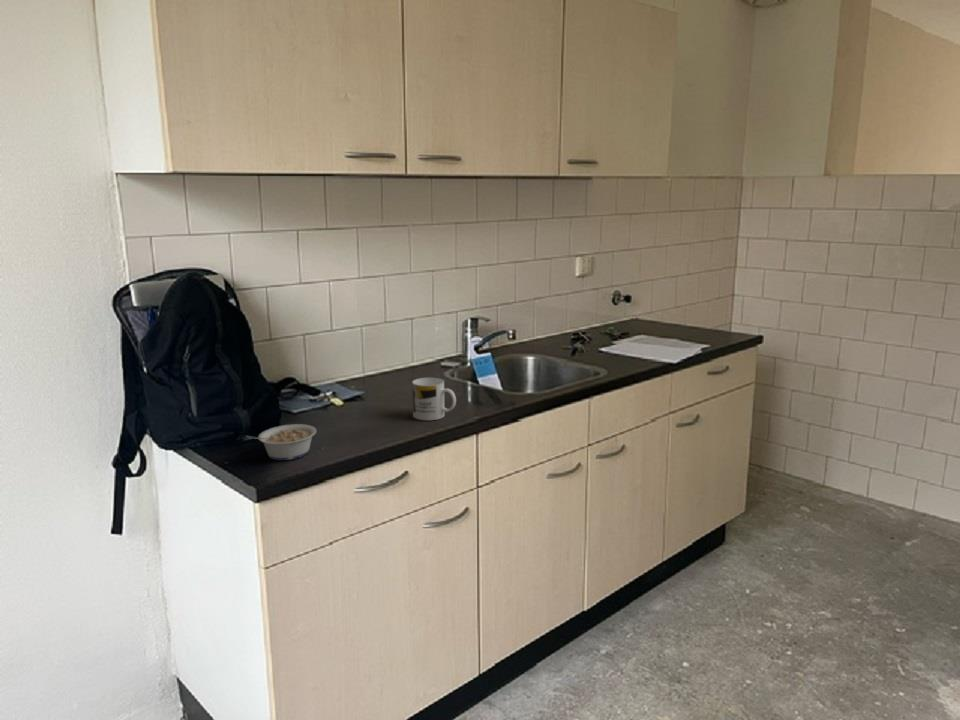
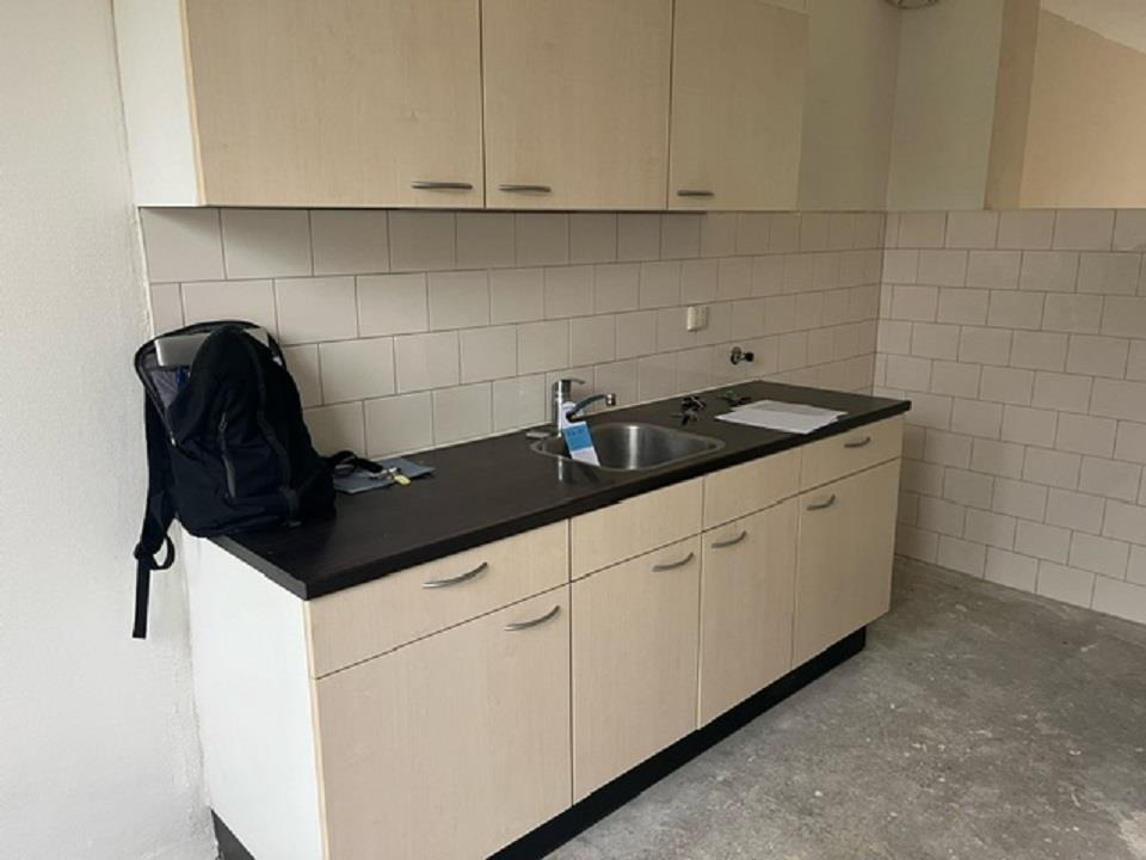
- legume (286, 442)
- mug (434, 399)
